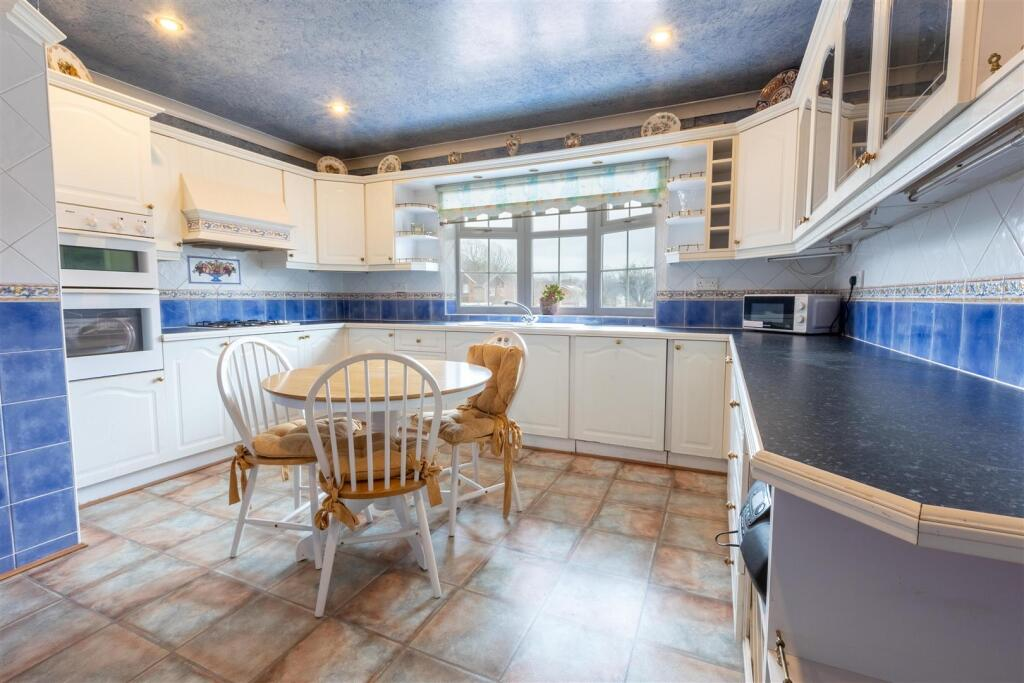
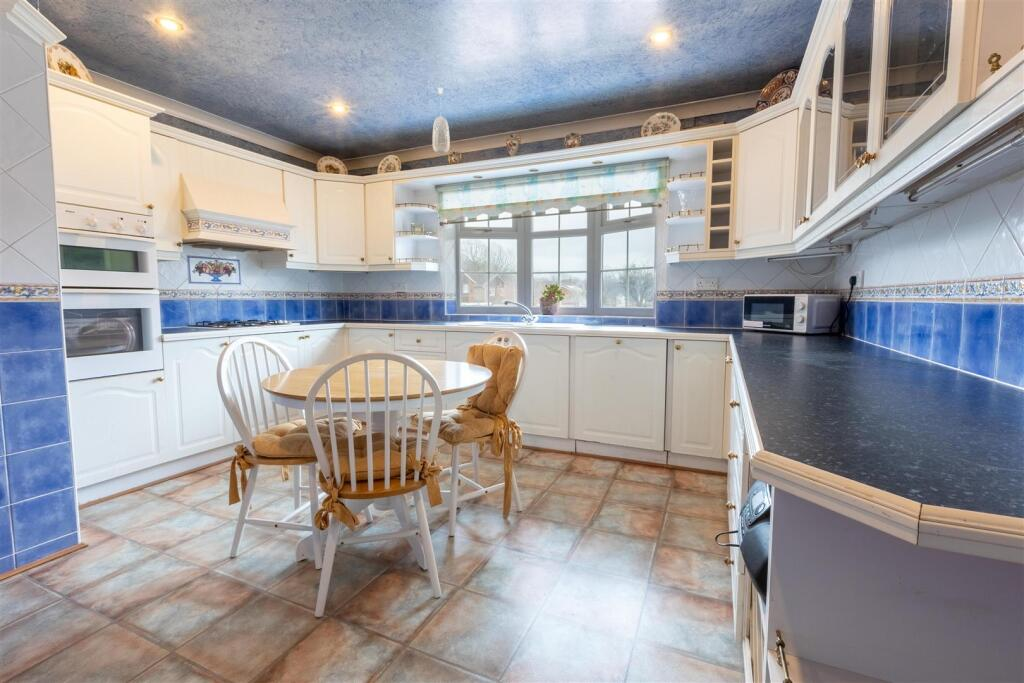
+ pendant light (441, 121)
